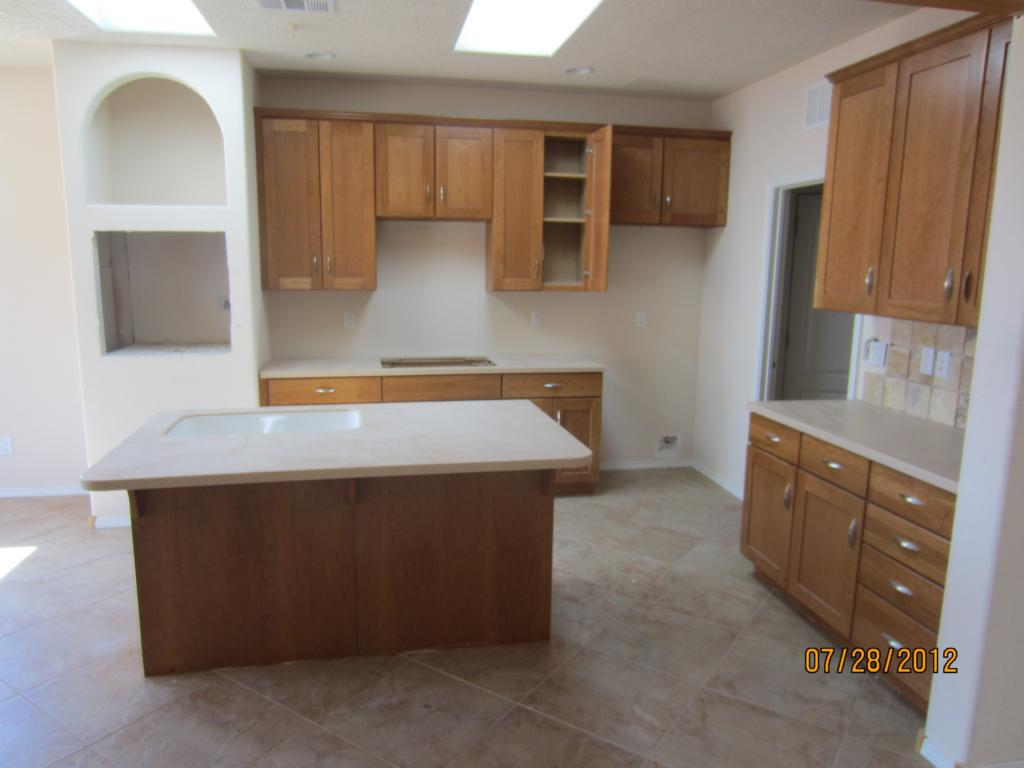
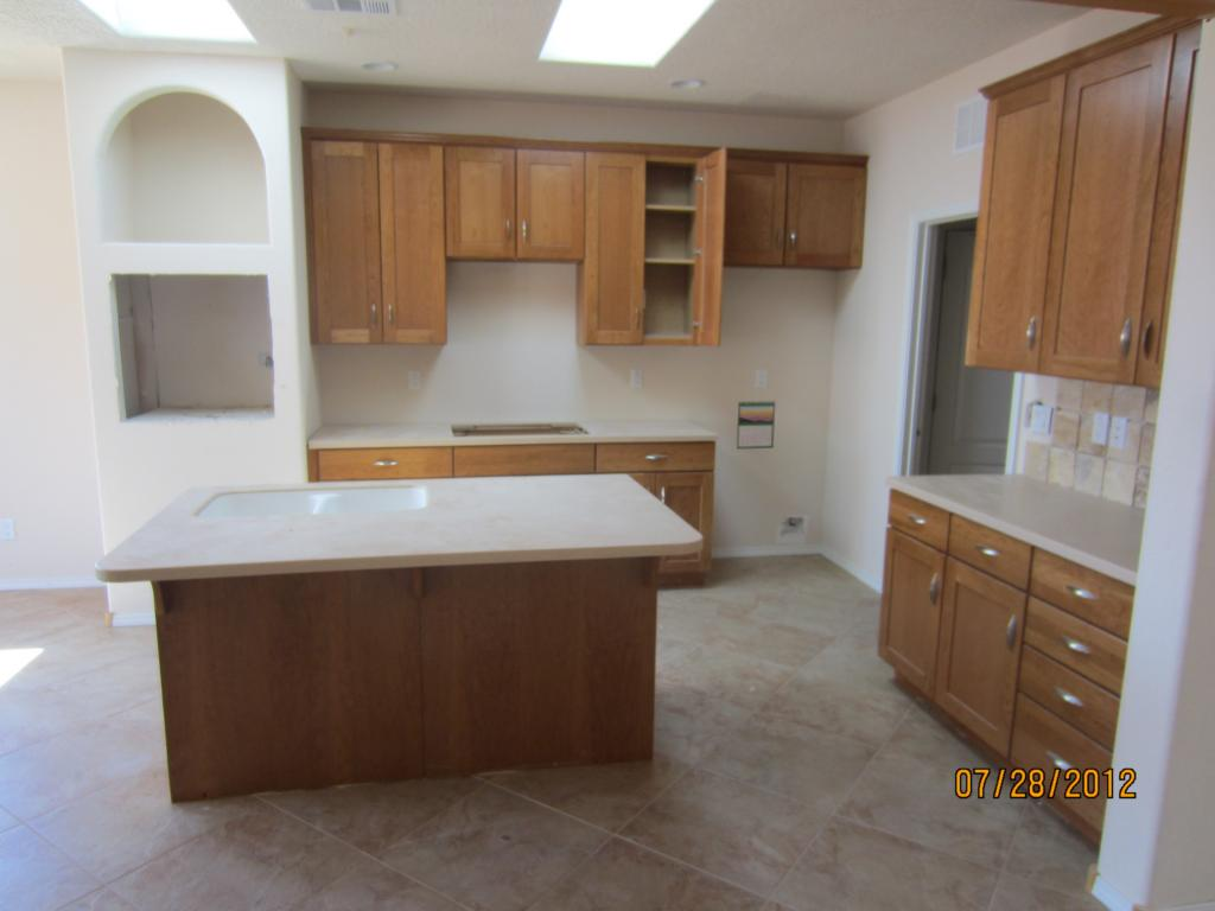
+ calendar (756, 423)
